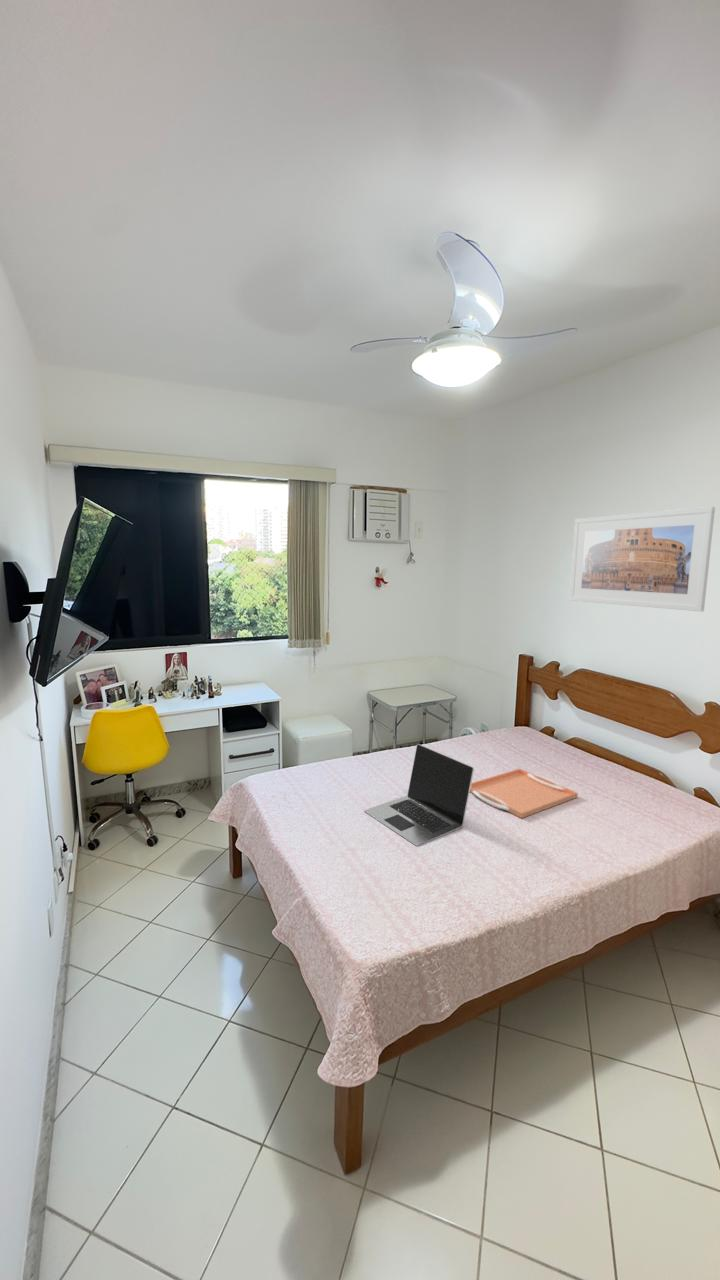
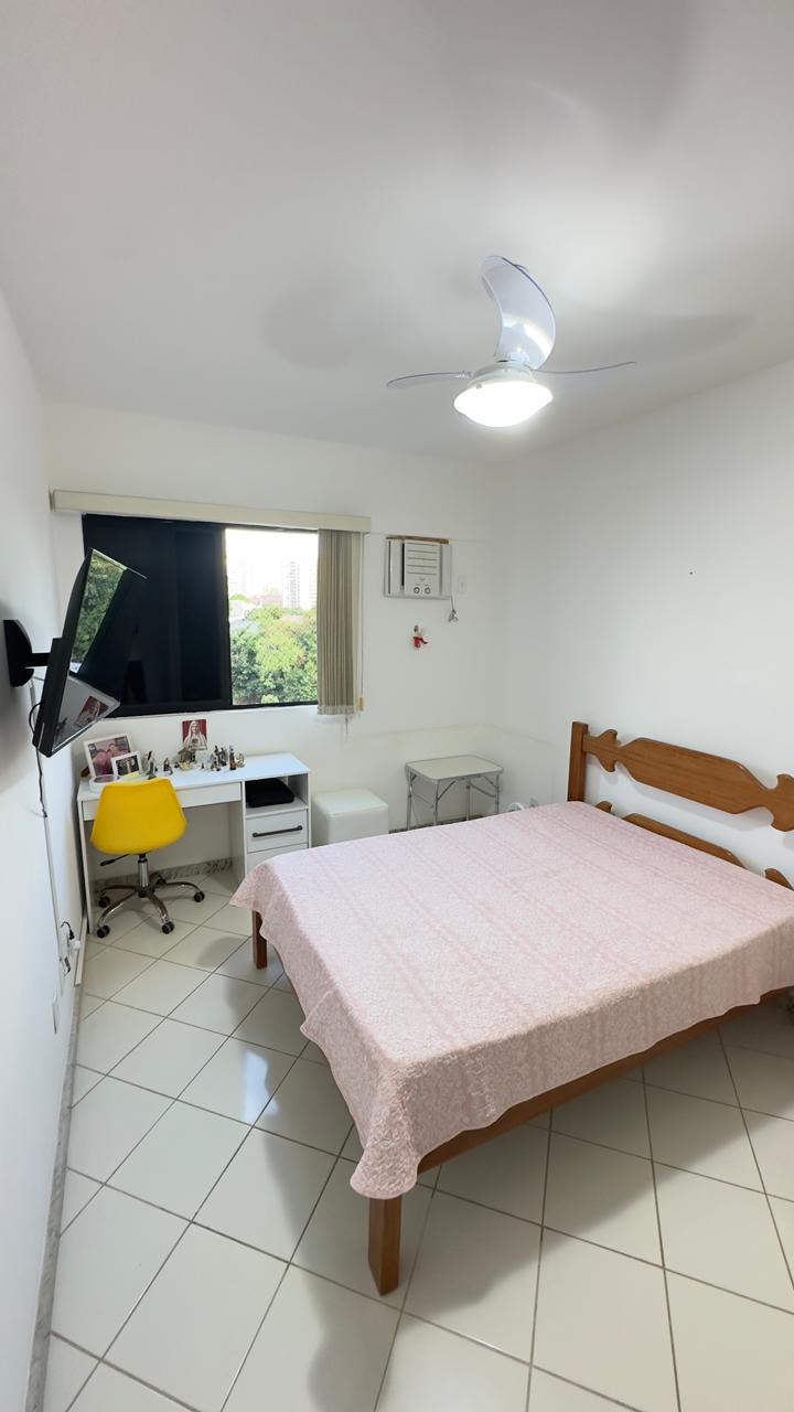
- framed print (632, 560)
- laptop (417, 790)
- serving tray (520, 790)
